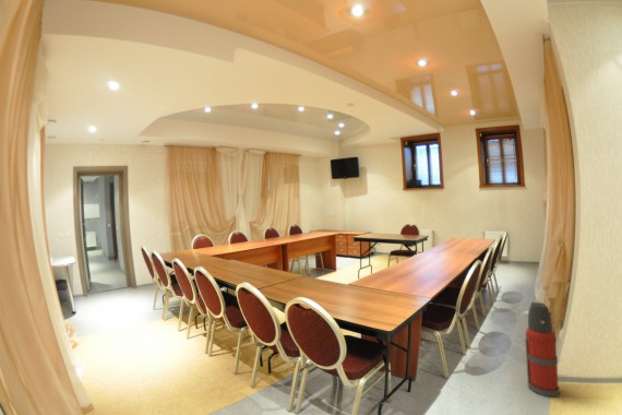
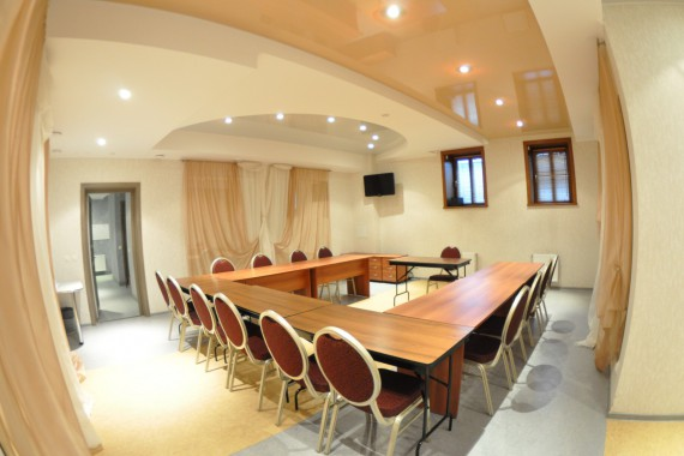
- fire extinguisher (540, 345)
